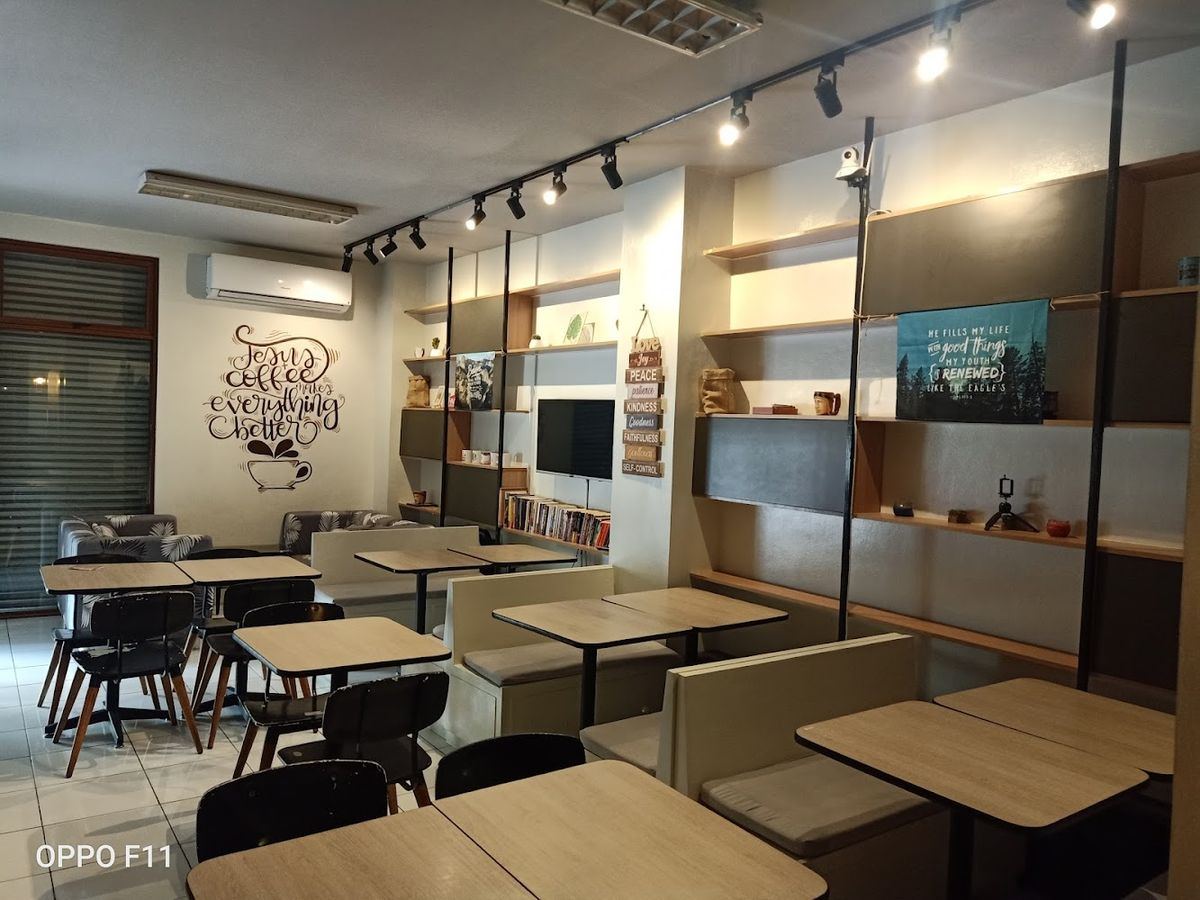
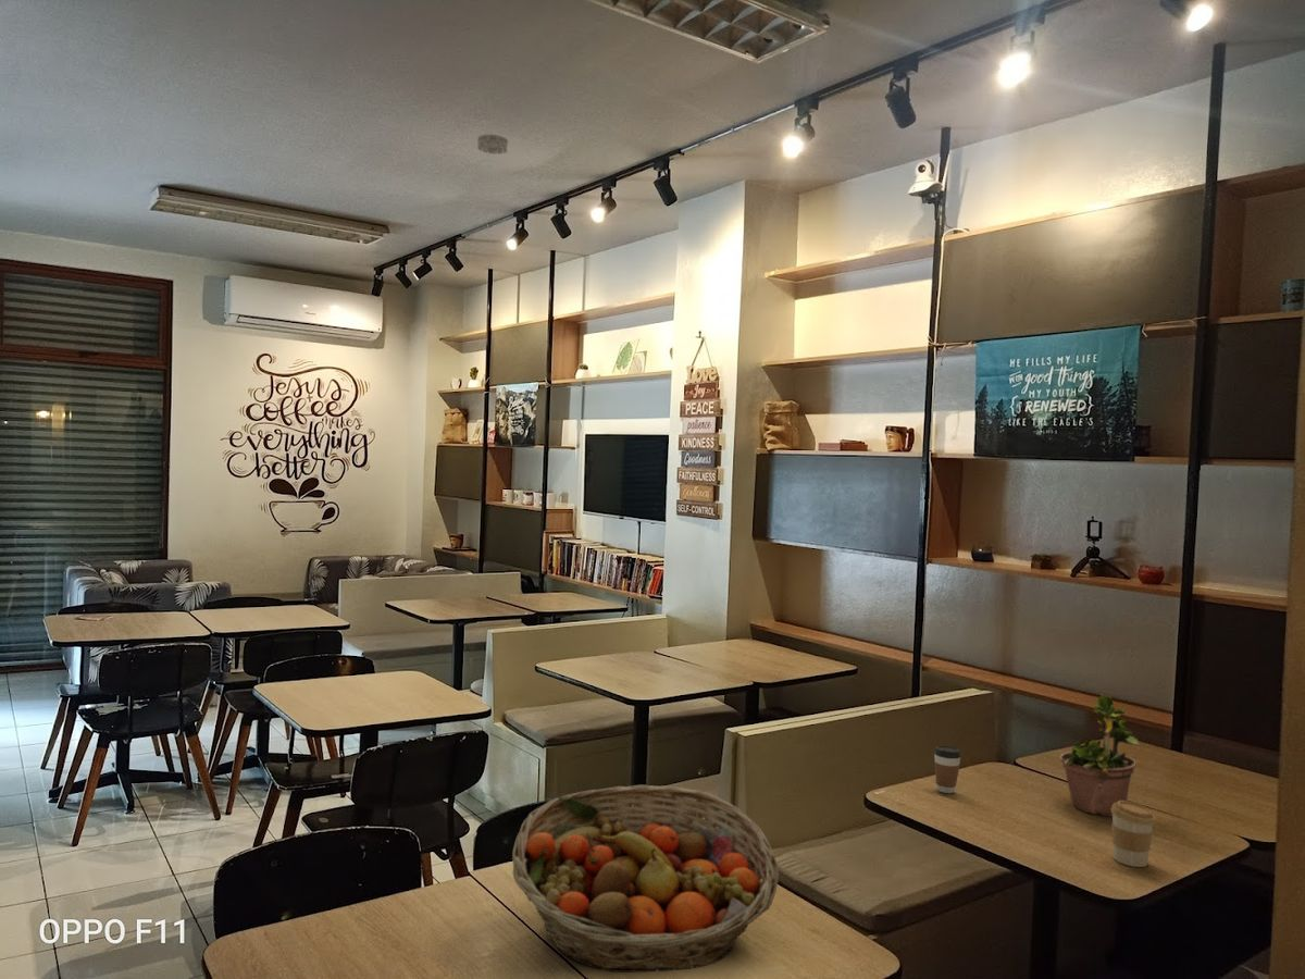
+ smoke detector (493, 144)
+ coffee cup (946, 769)
+ fruit basket (644, 873)
+ potted plant (1096, 743)
+ coffee cup (1132, 832)
